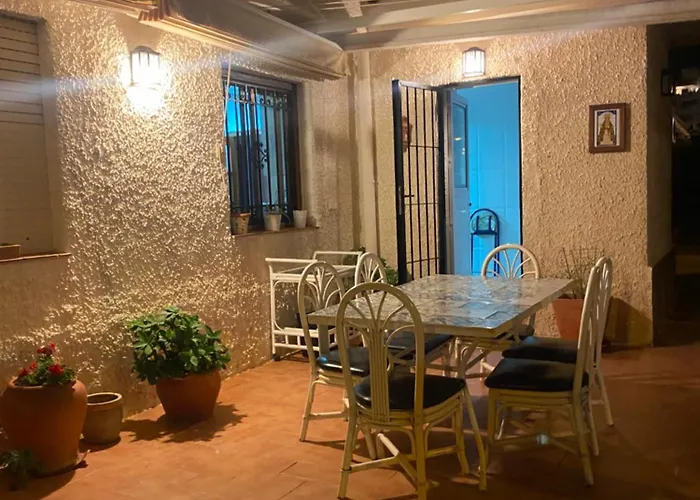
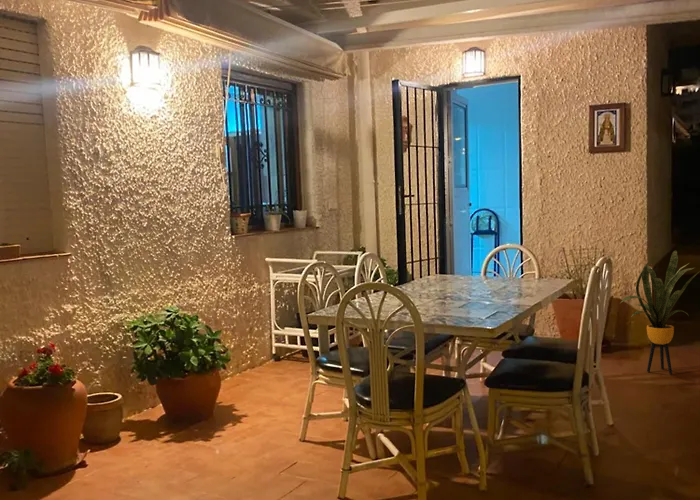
+ house plant (667, 312)
